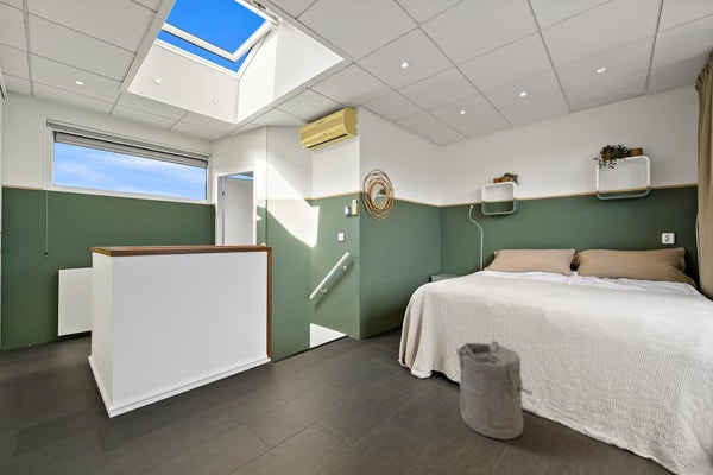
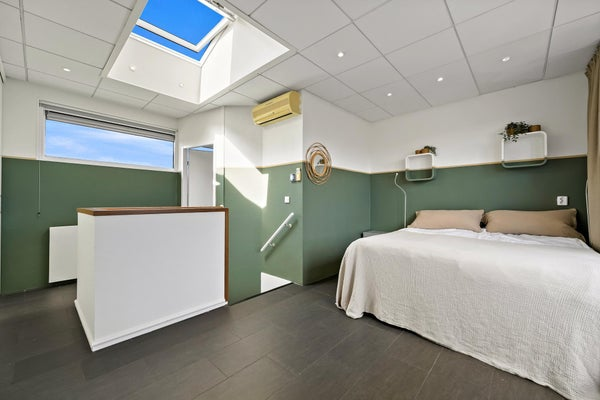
- laundry hamper (491, 381)
